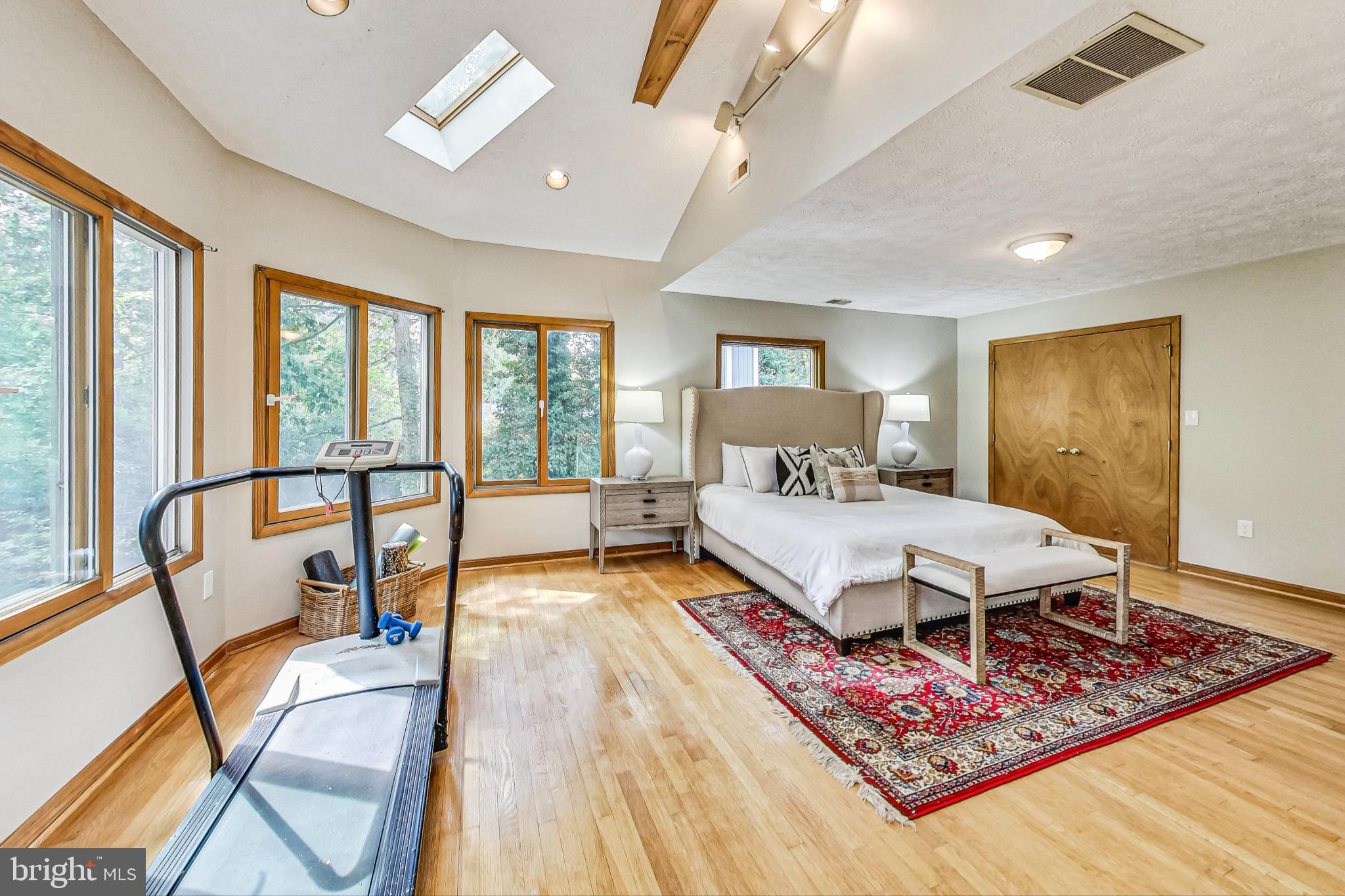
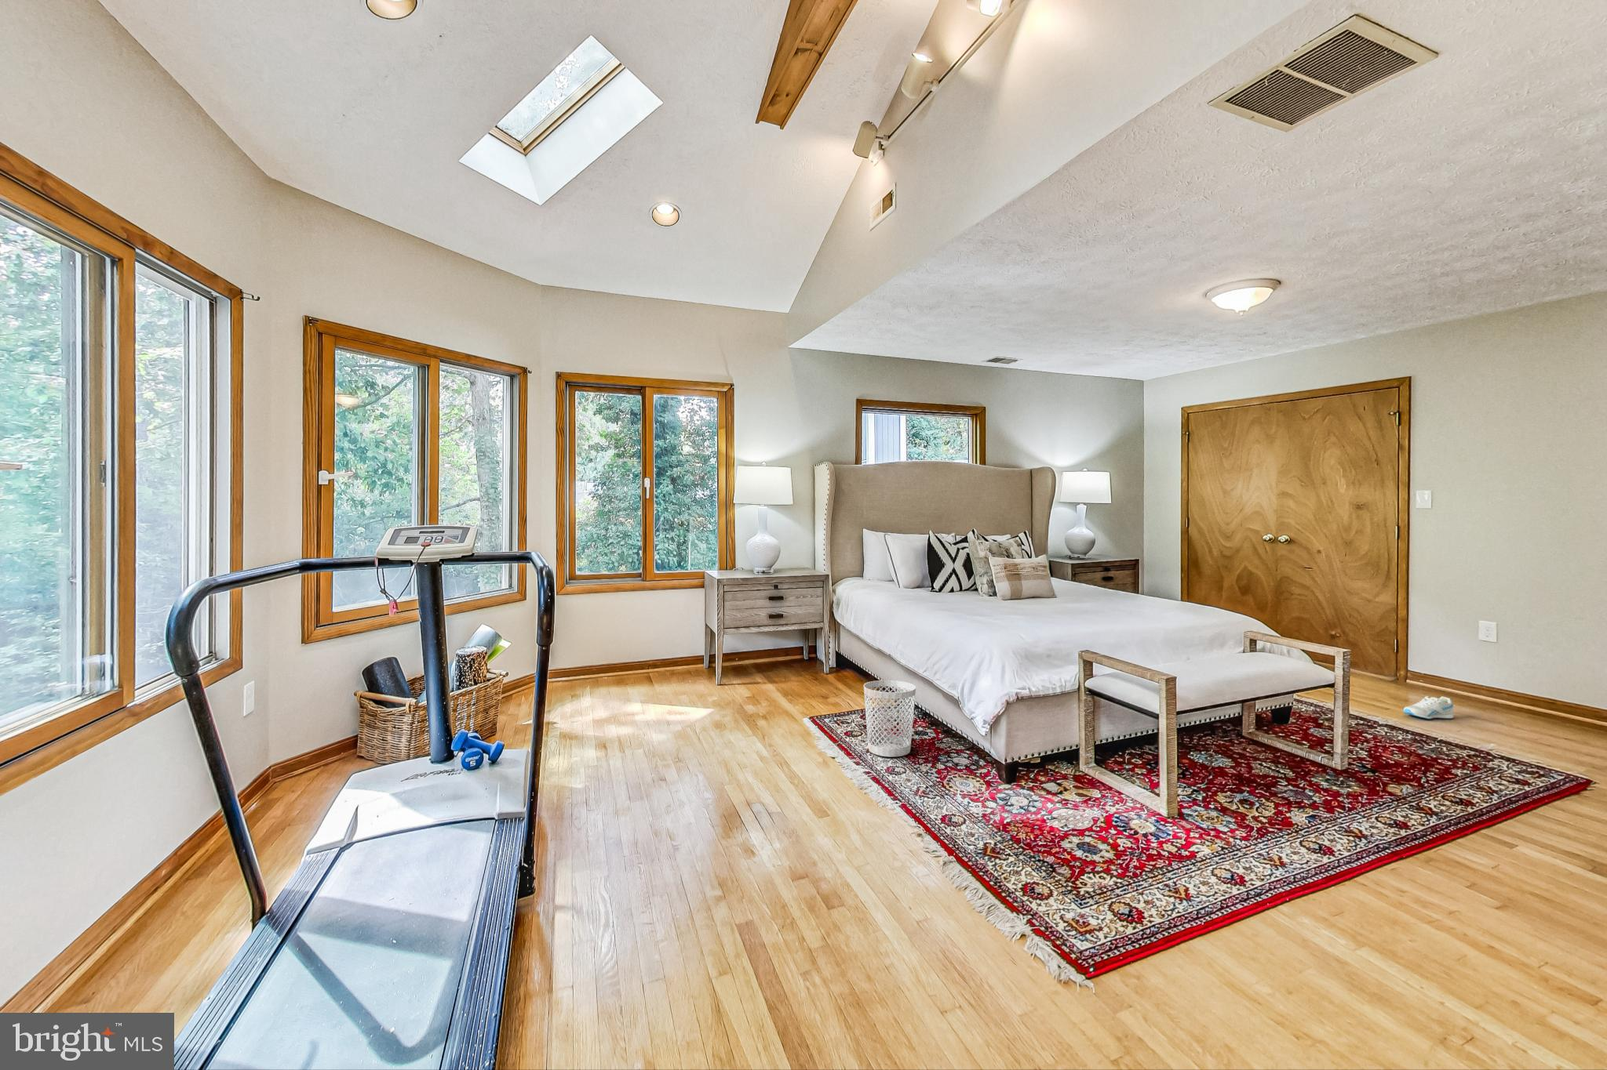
+ sneaker (1428, 707)
+ wastebasket (889, 718)
